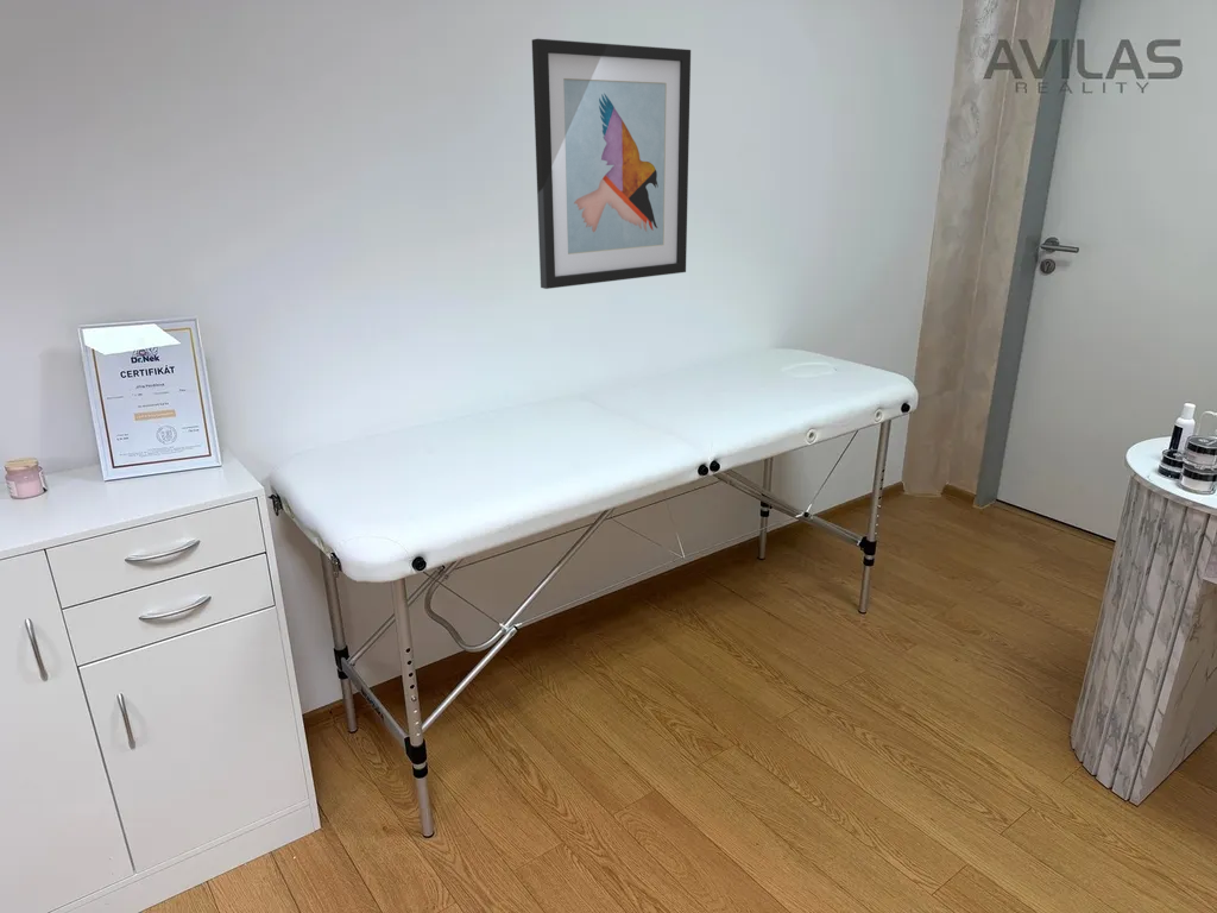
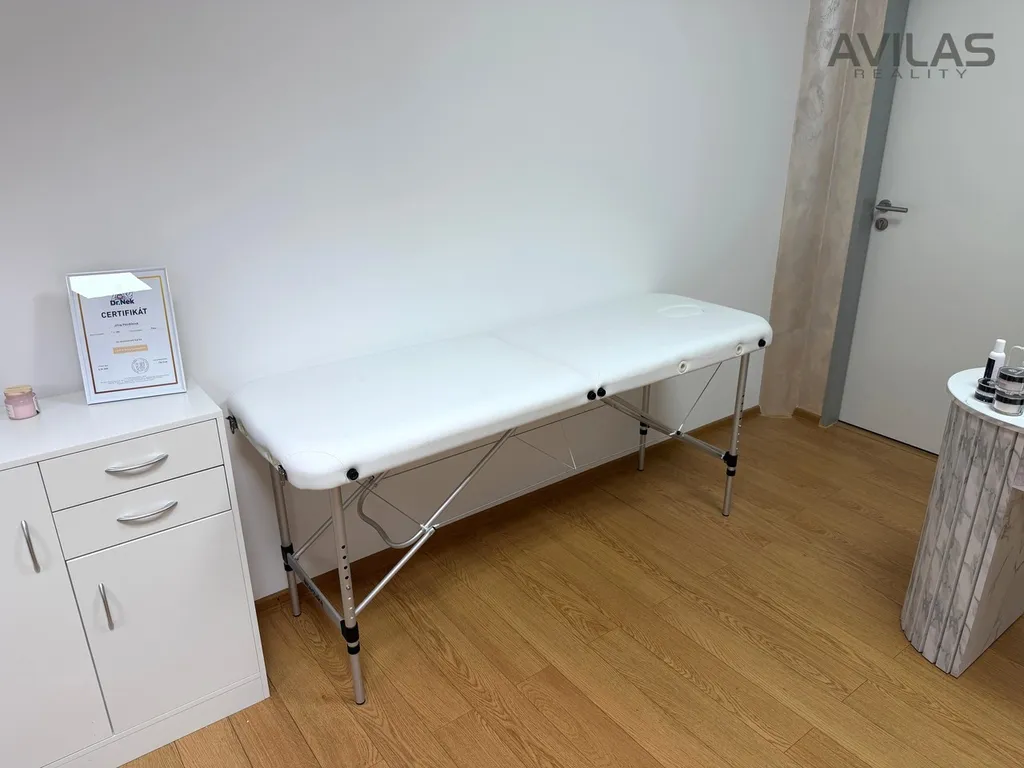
- wall art (616, 166)
